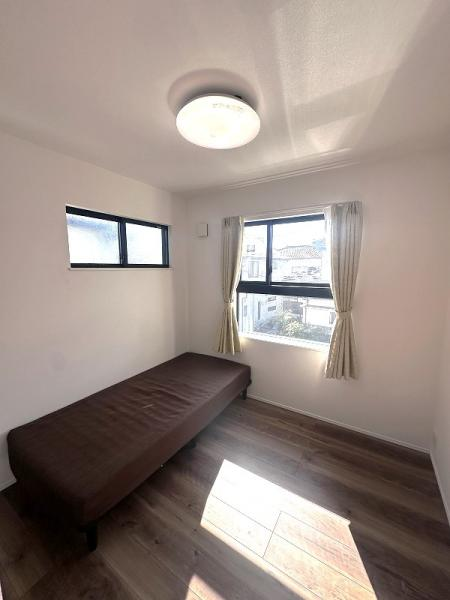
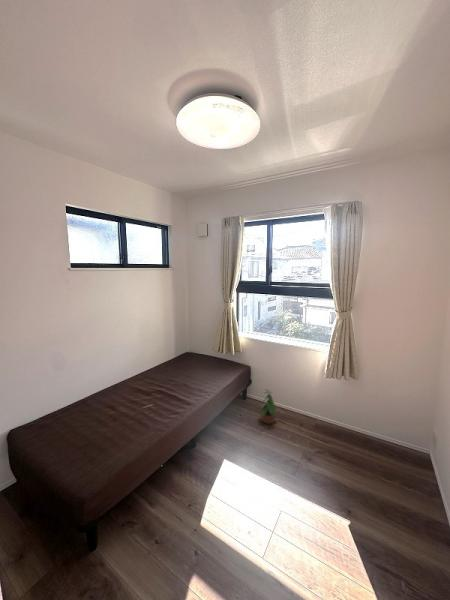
+ potted plant (268, 405)
